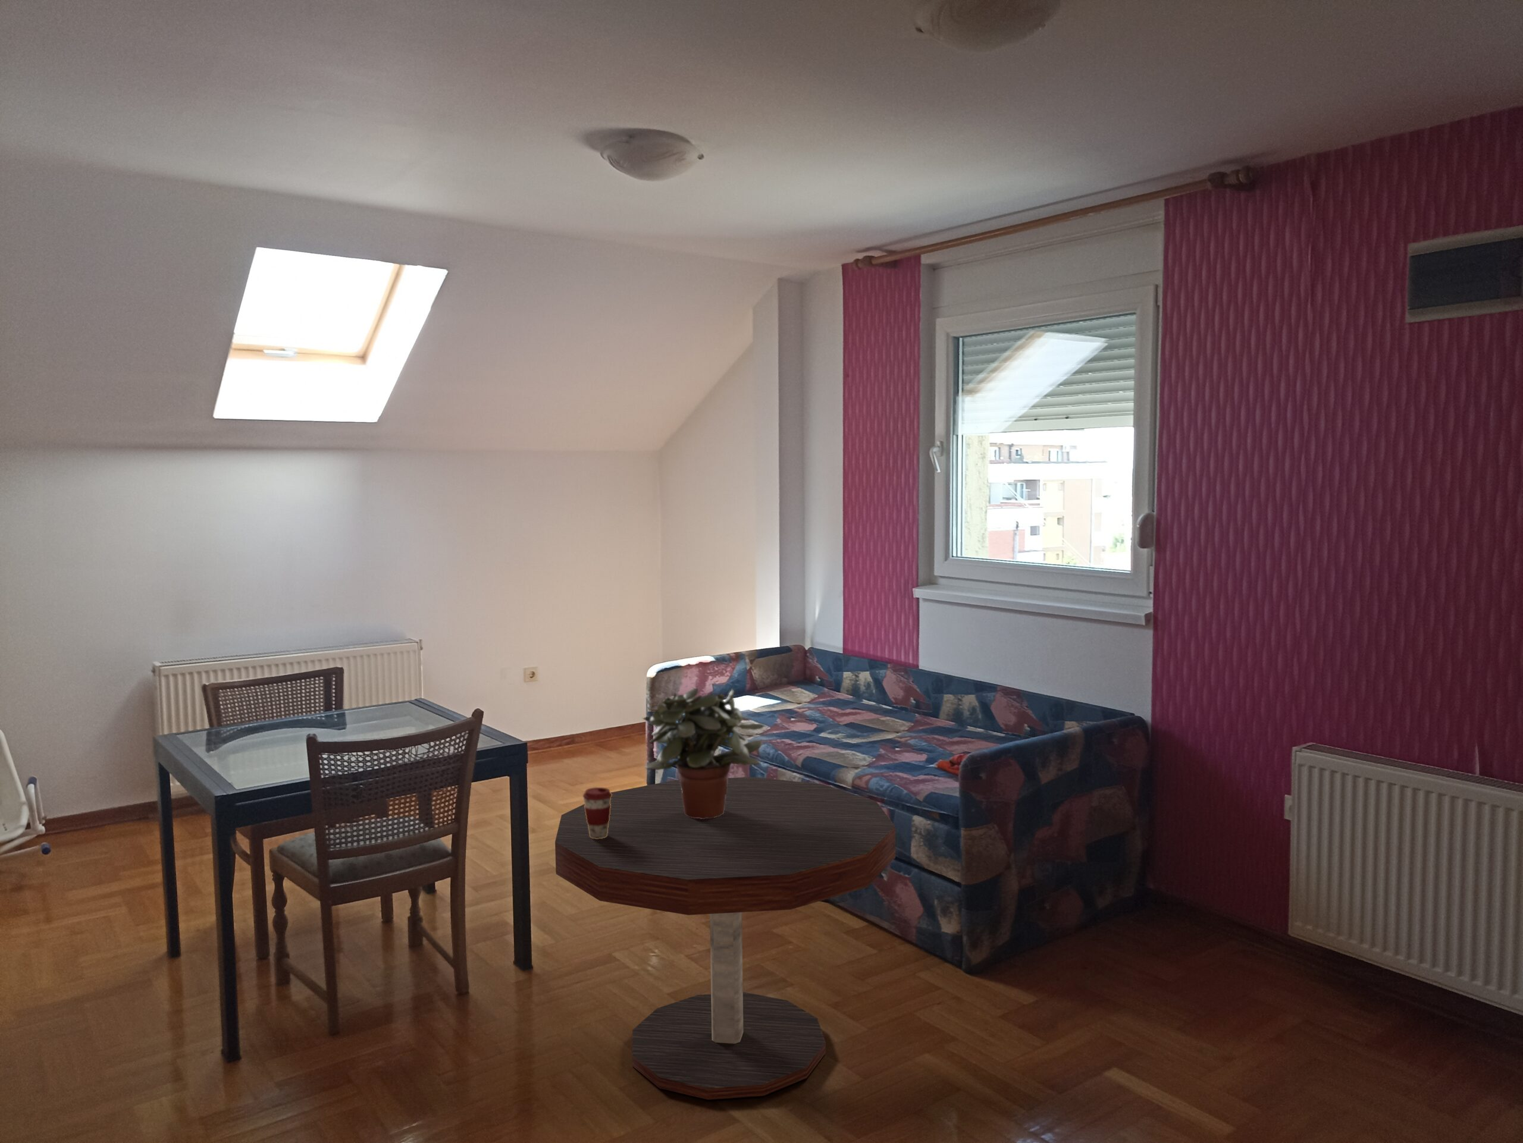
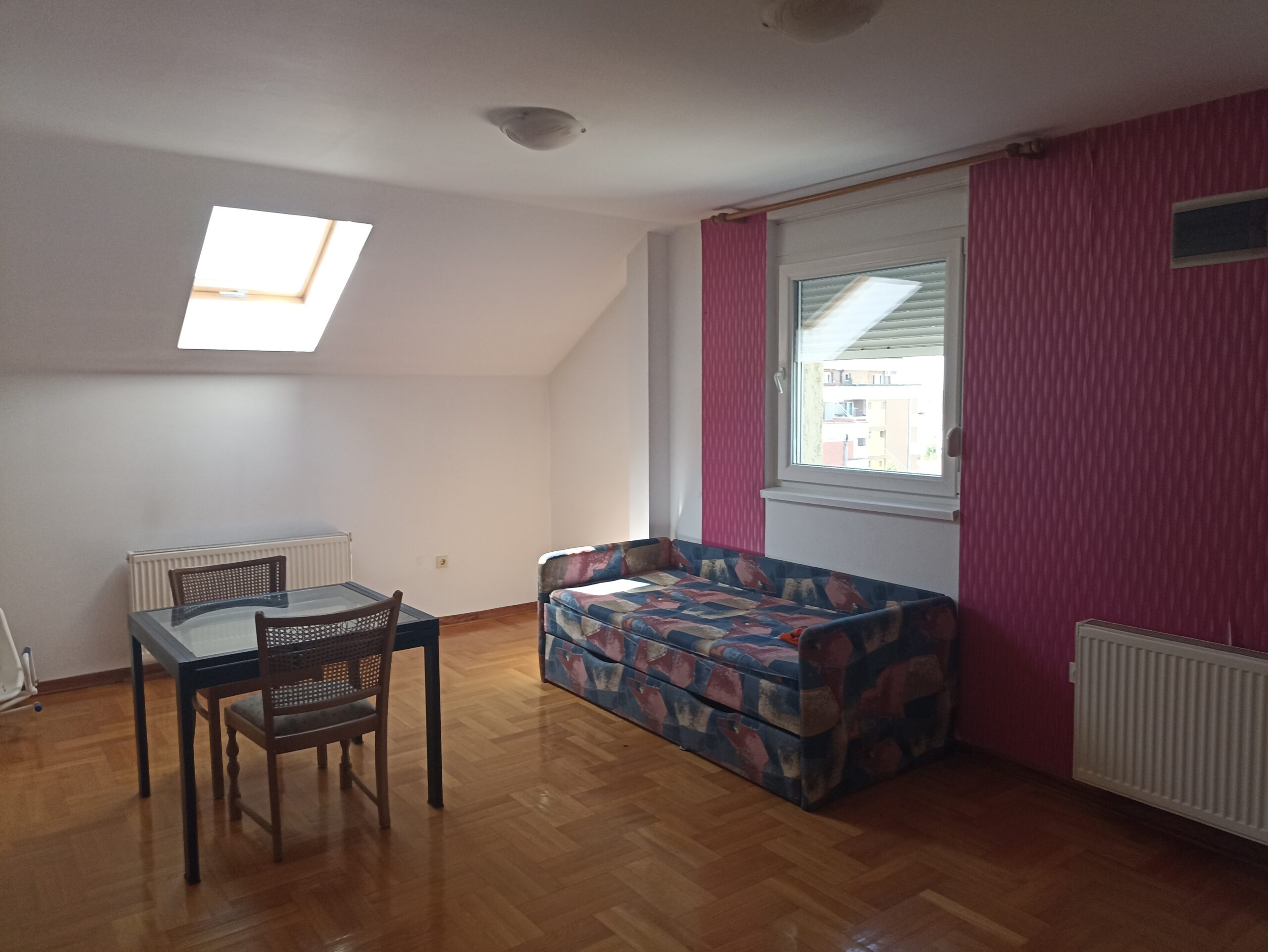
- coffee cup (598, 813)
- coffee table (725, 934)
- potted plant (705, 749)
